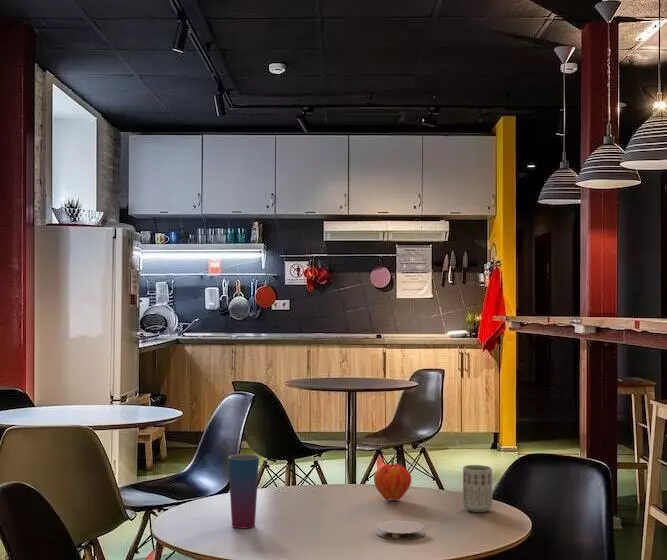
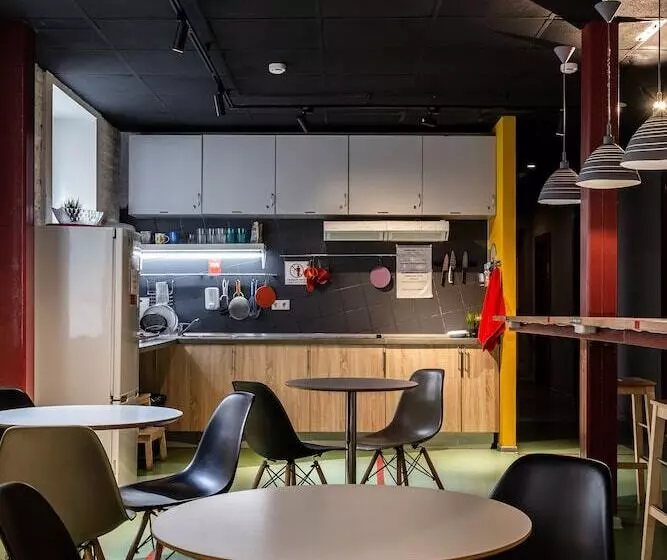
- cup (243, 491)
- coaster (400, 529)
- fruit (392, 479)
- cup (477, 488)
